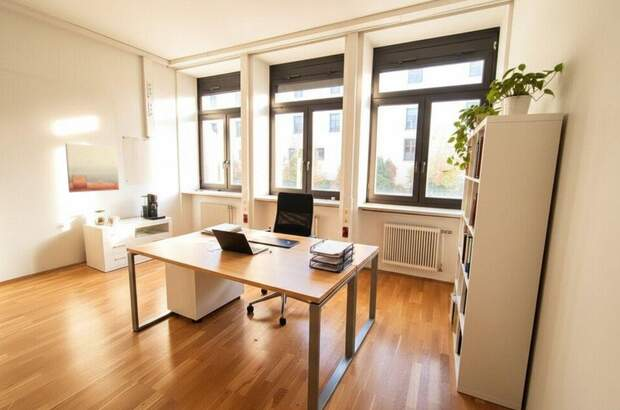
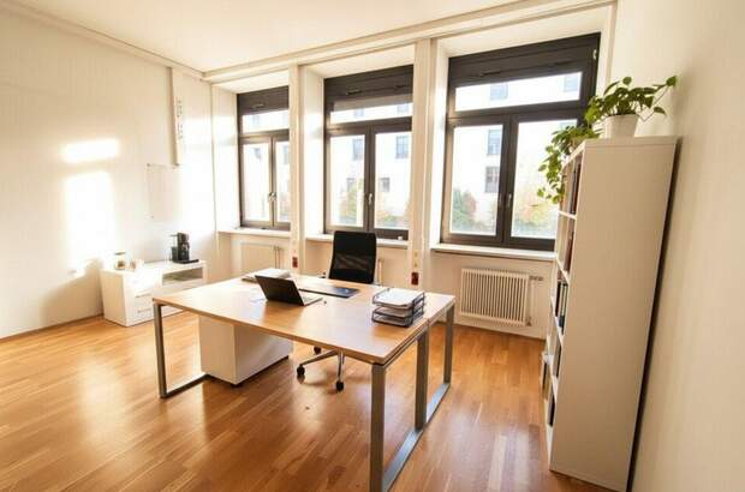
- wall art (94, 168)
